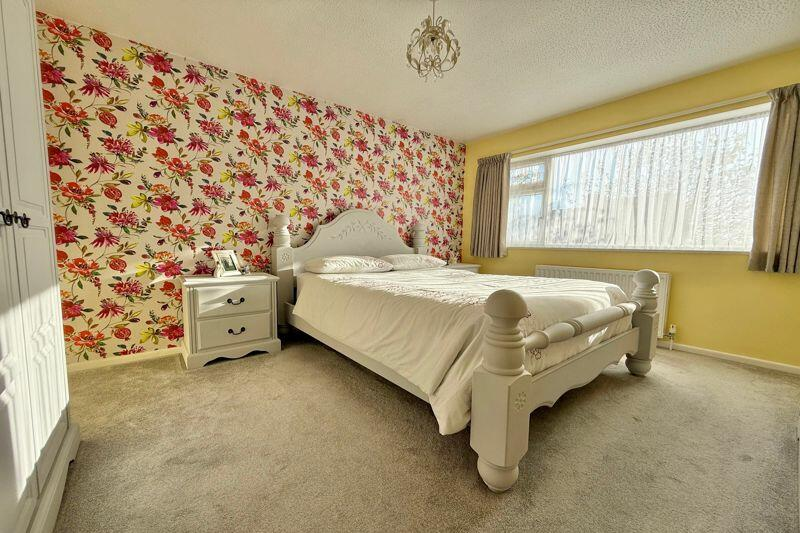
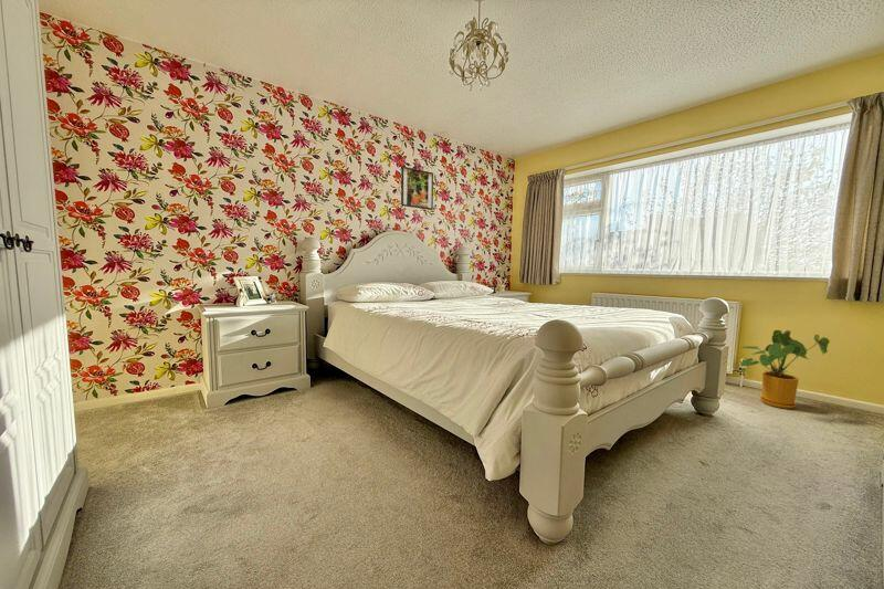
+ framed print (417, 188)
+ house plant (778, 367)
